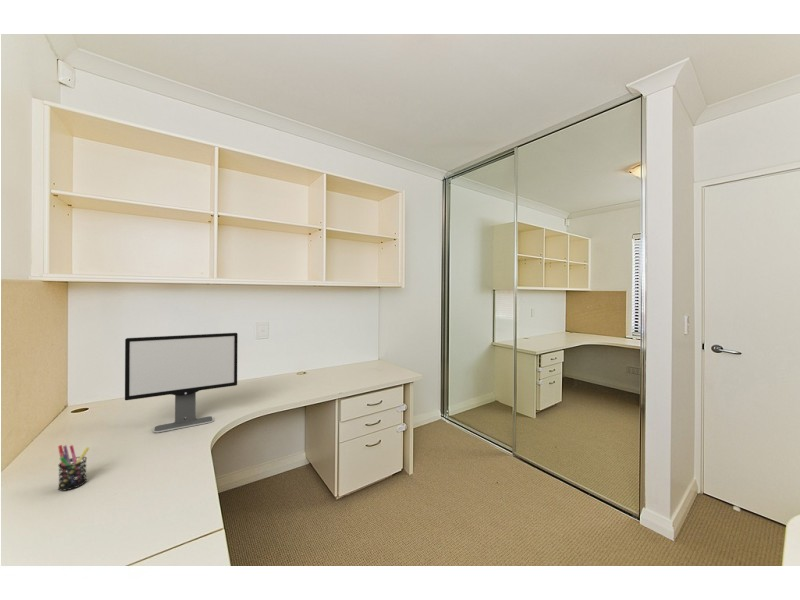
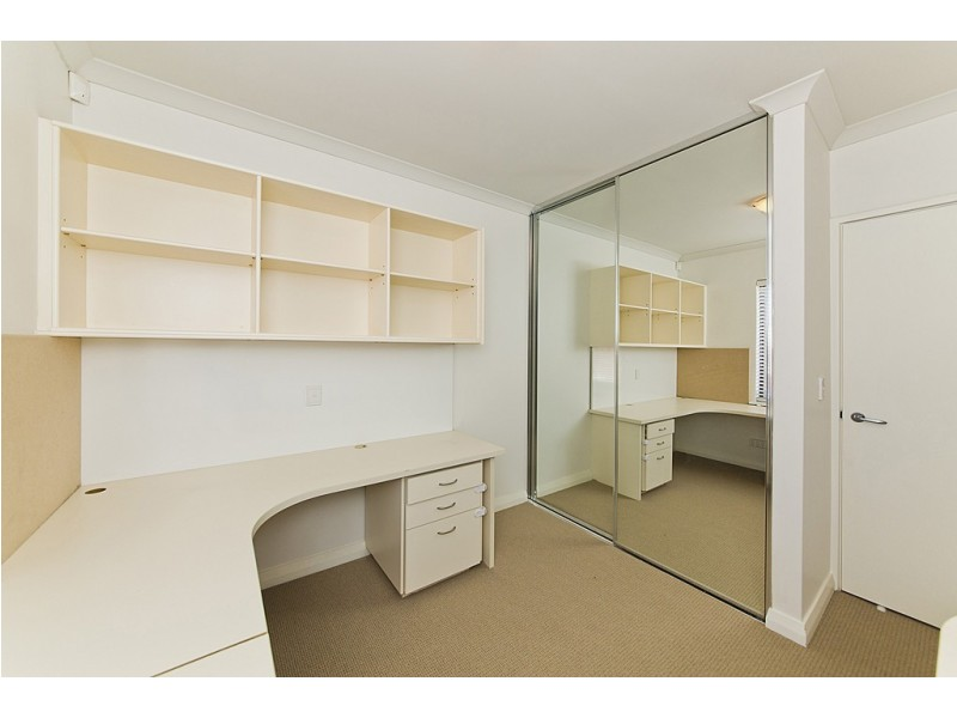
- pen holder (69, 465)
- computer monitor (185, 379)
